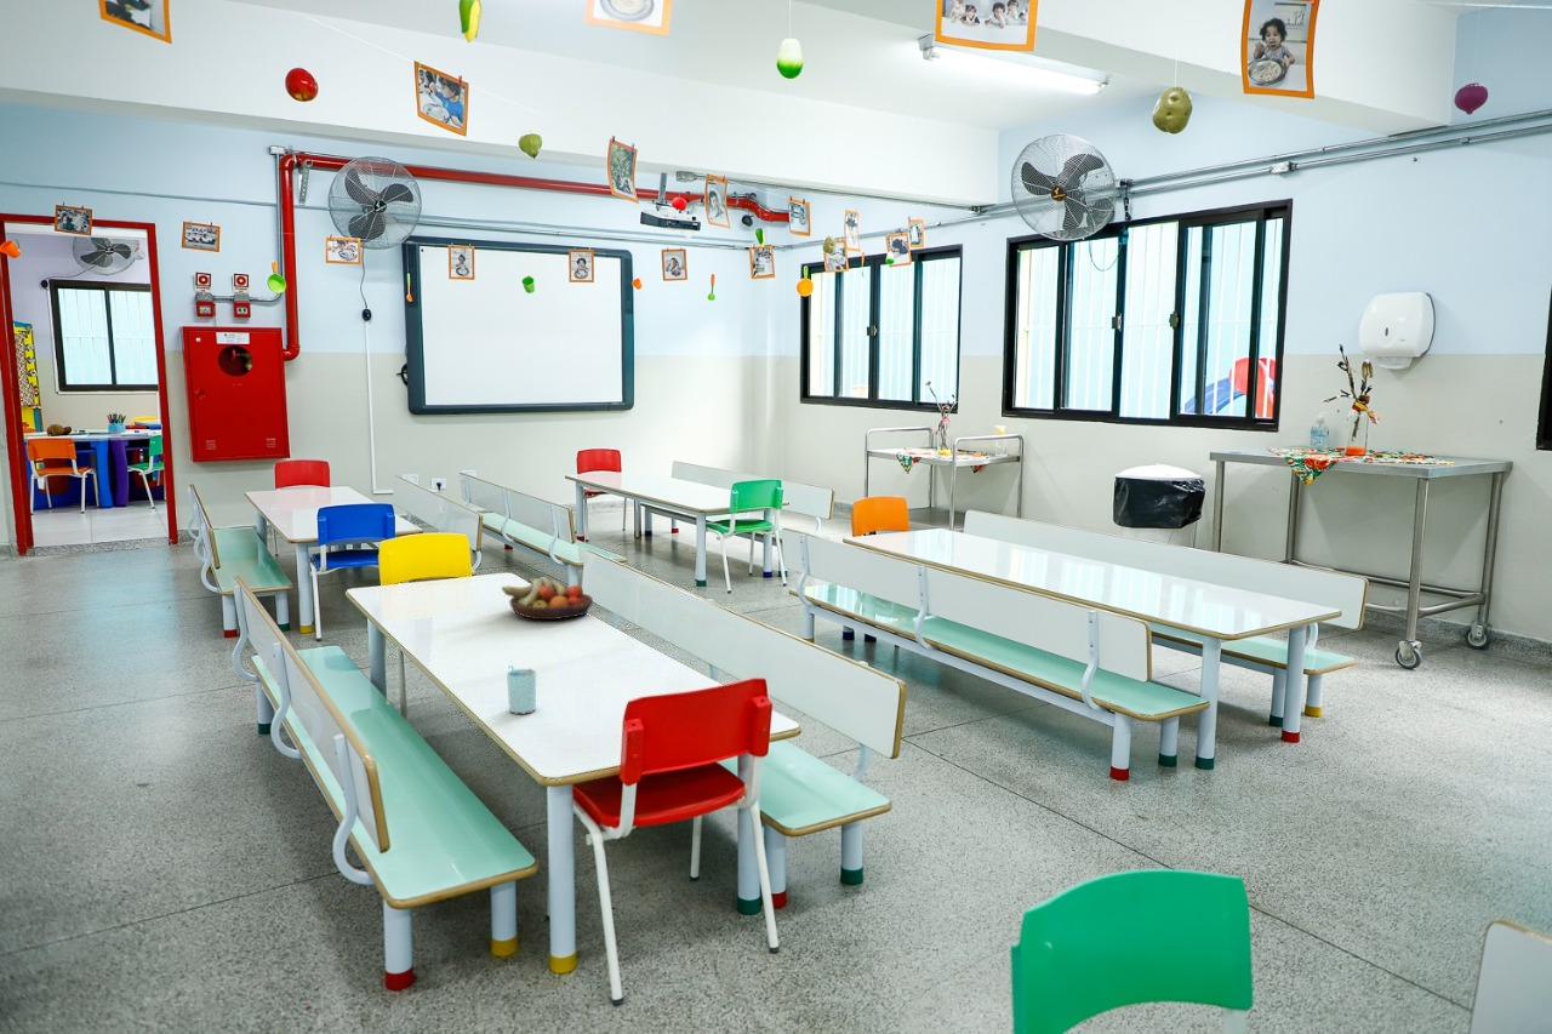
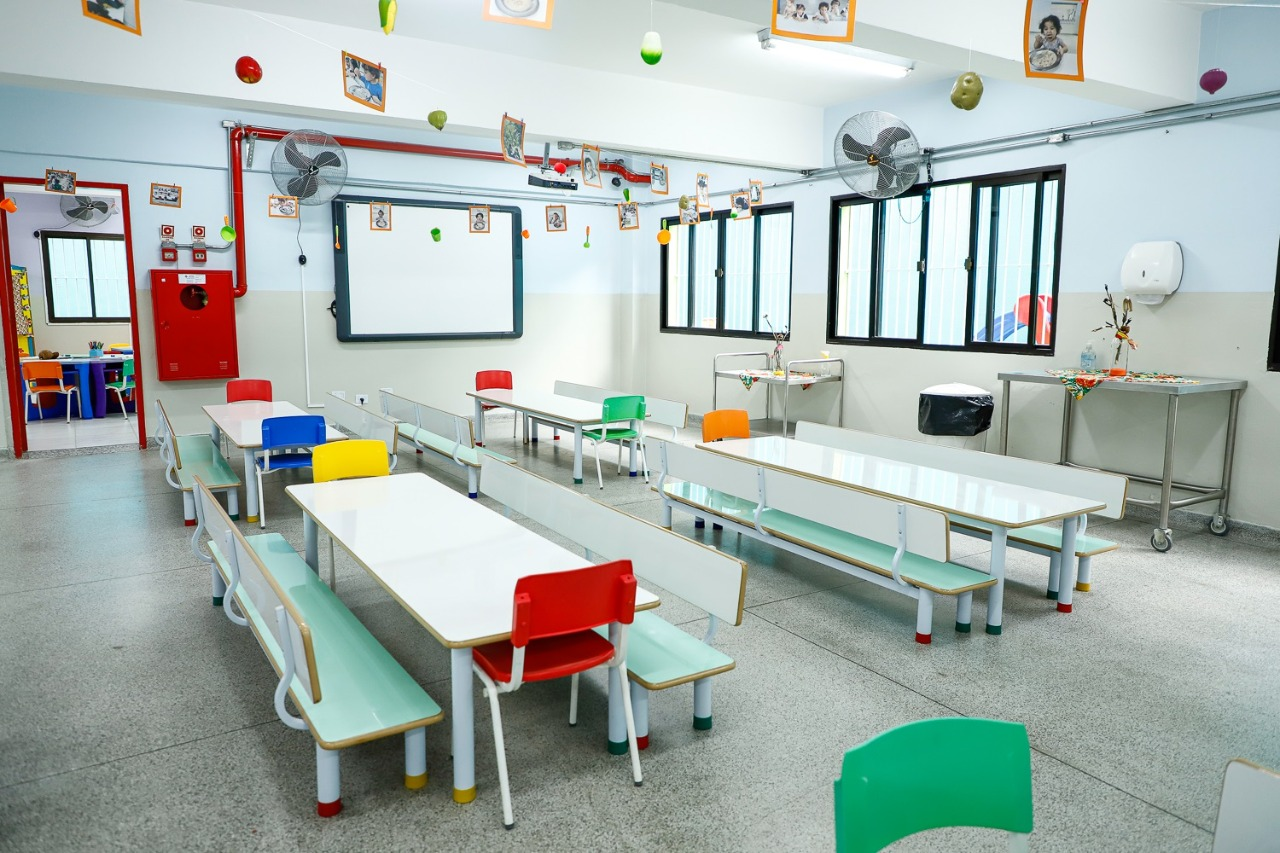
- fruit bowl (550, 595)
- cup (521, 686)
